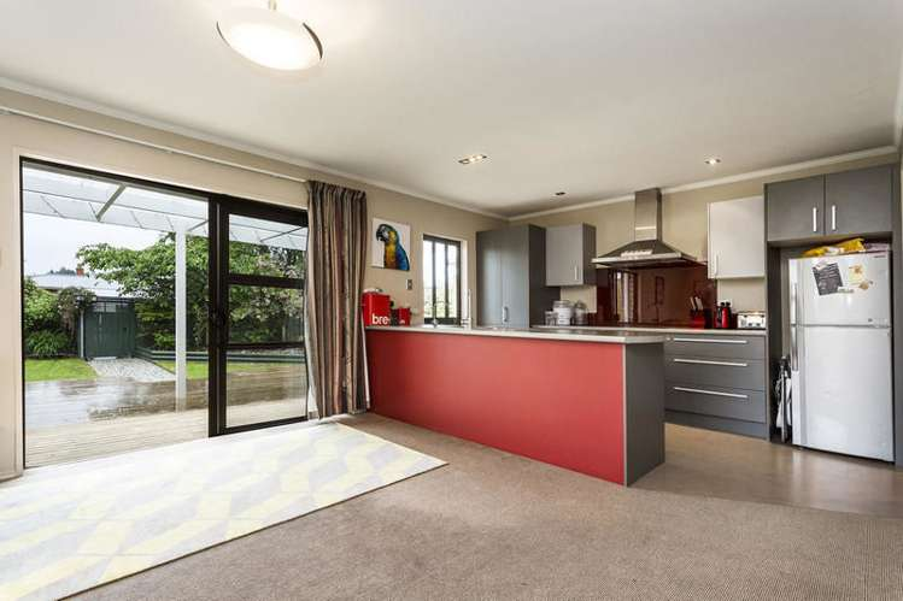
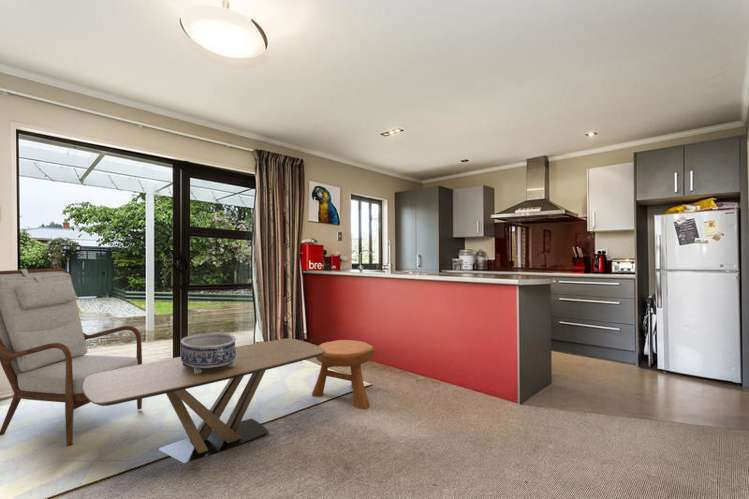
+ armchair (67, 345)
+ stool (348, 374)
+ coffee table (219, 400)
+ decorative bowl (208, 351)
